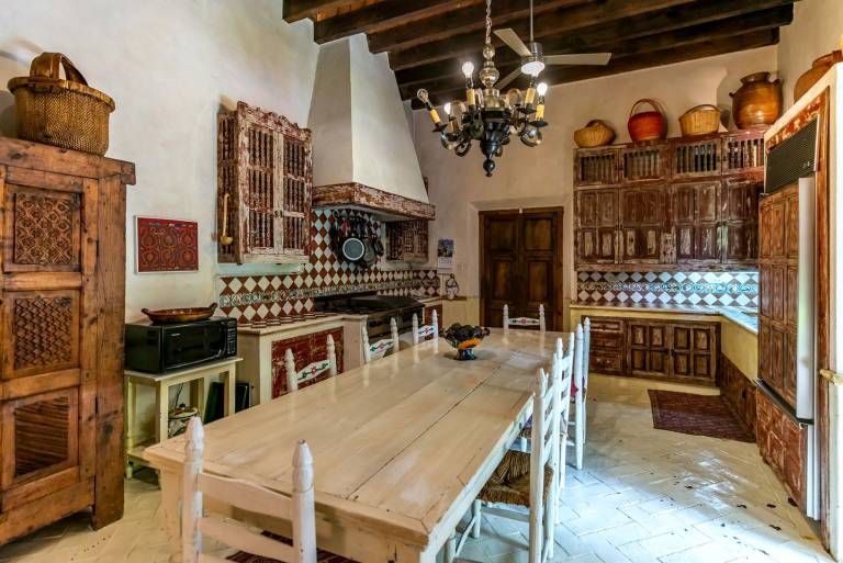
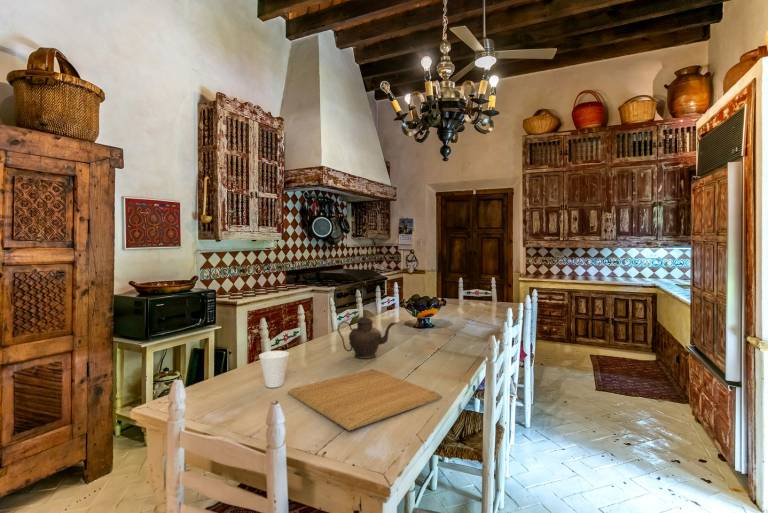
+ cup (274, 369)
+ chopping board (363, 393)
+ teapot (367, 334)
